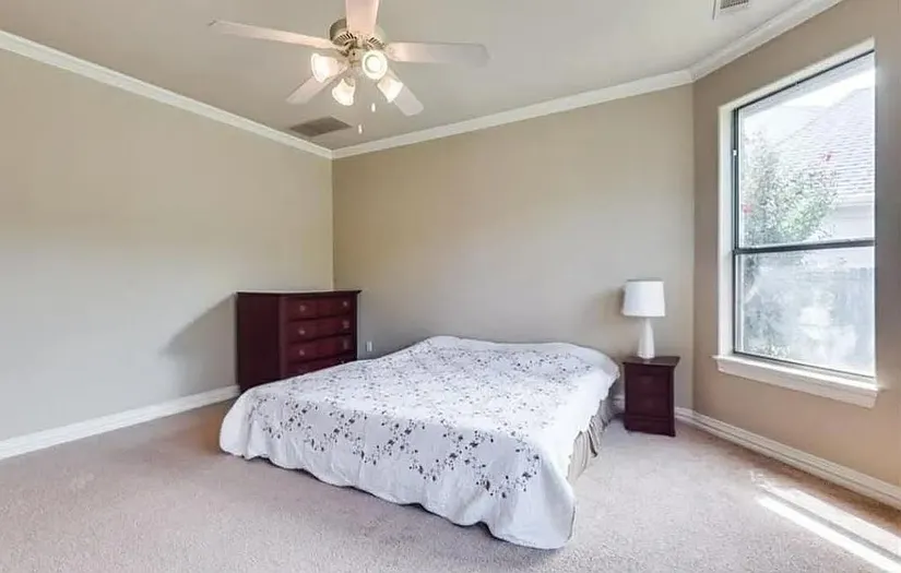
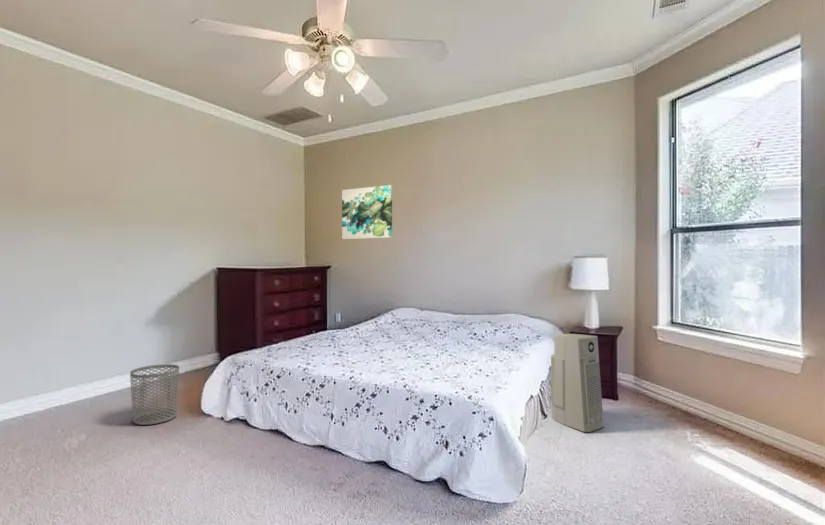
+ wall art (366, 213)
+ air purifier (575, 378)
+ waste bin (155, 393)
